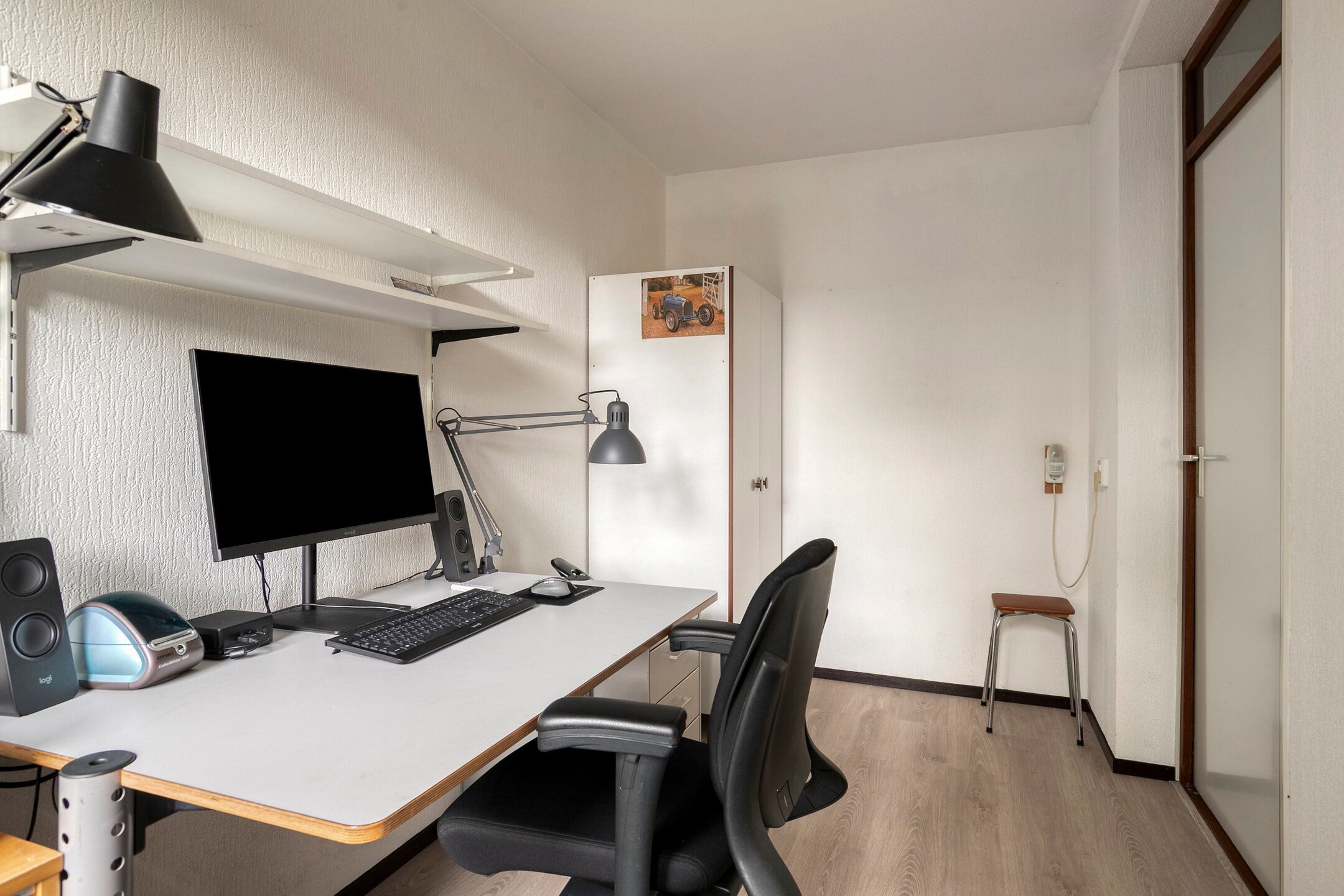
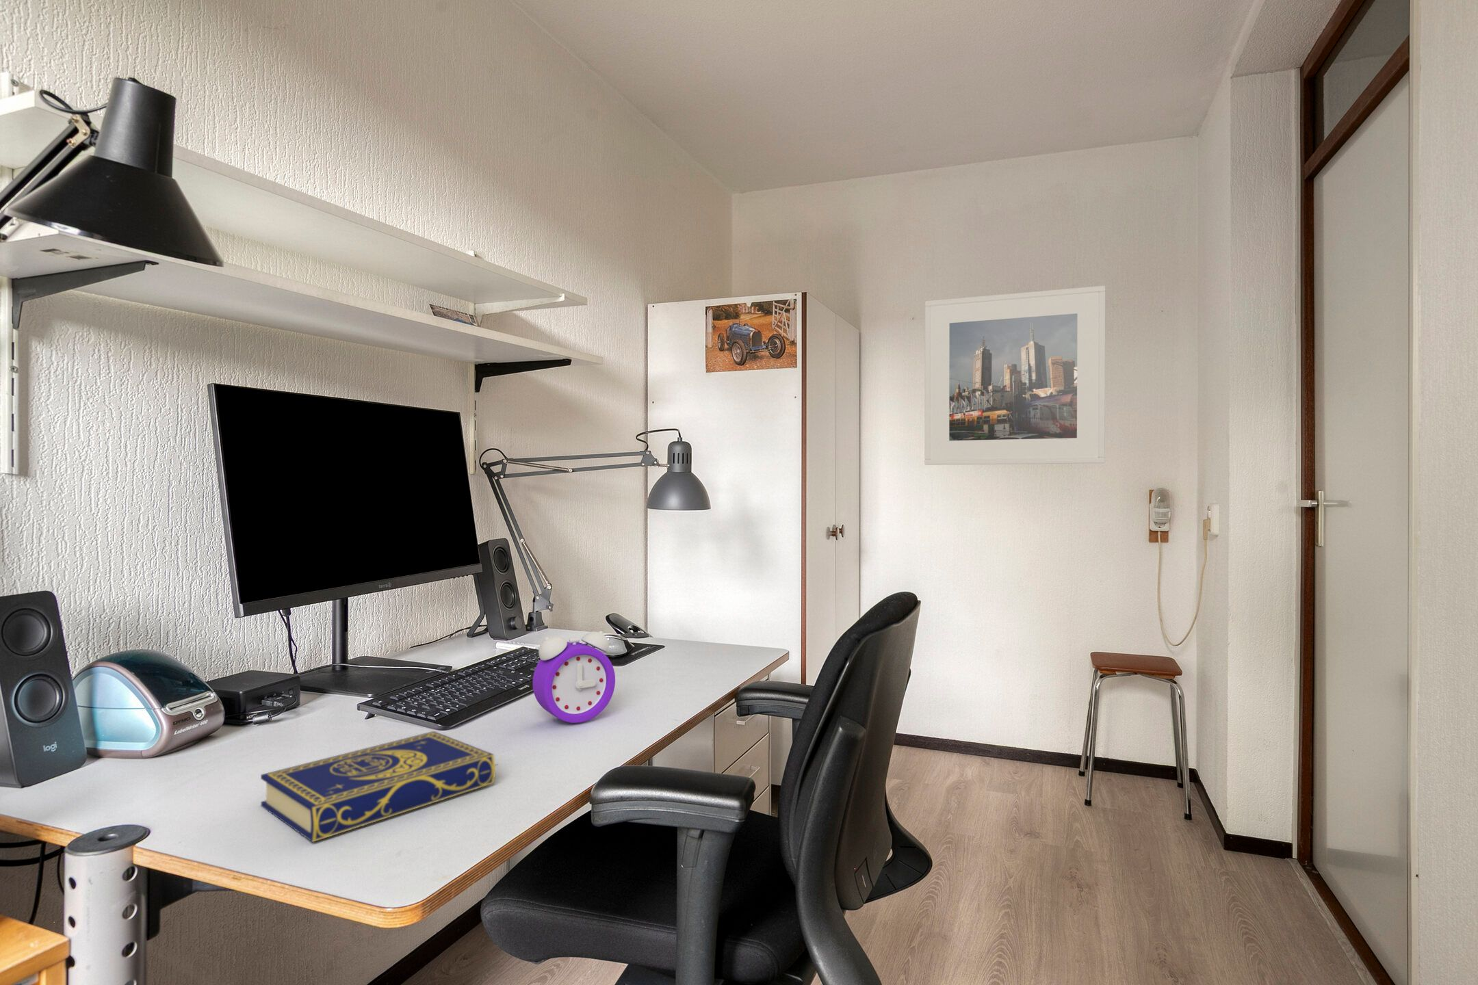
+ alarm clock (574, 676)
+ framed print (1012, 379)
+ book (387, 777)
